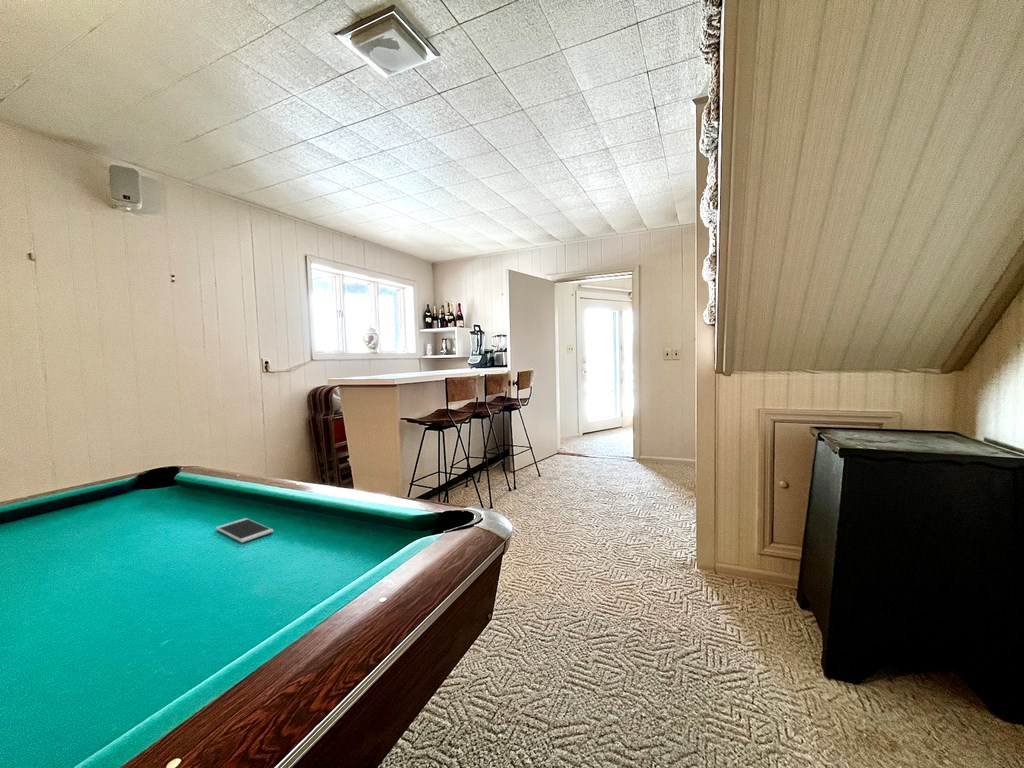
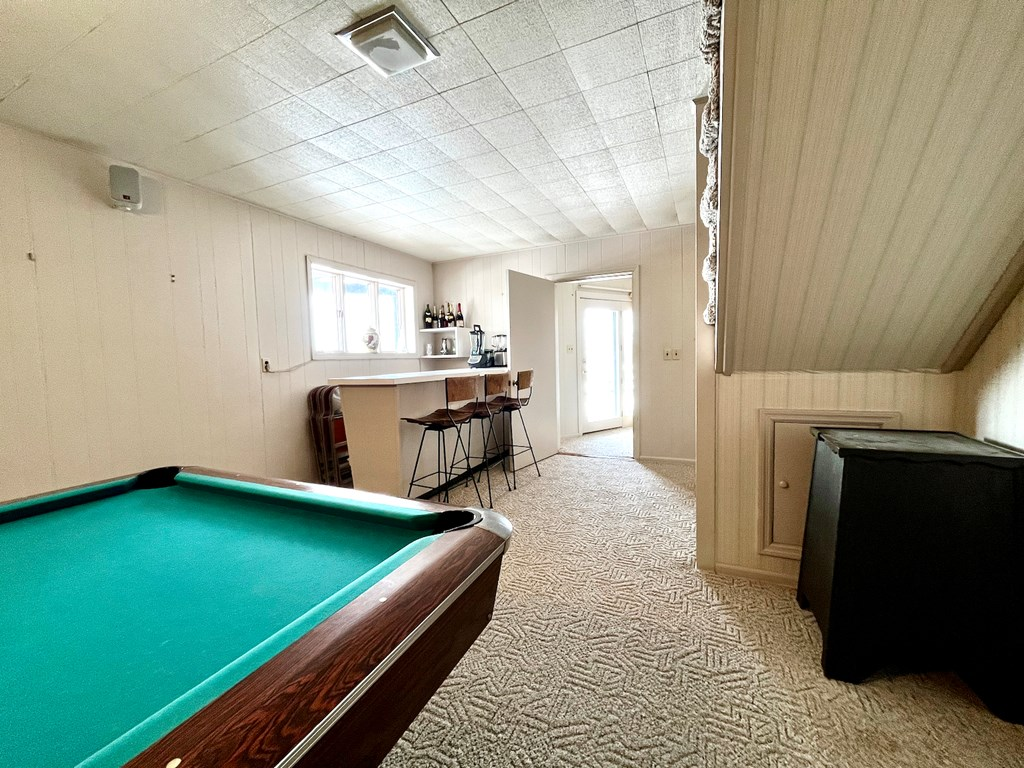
- smartphone (244, 529)
